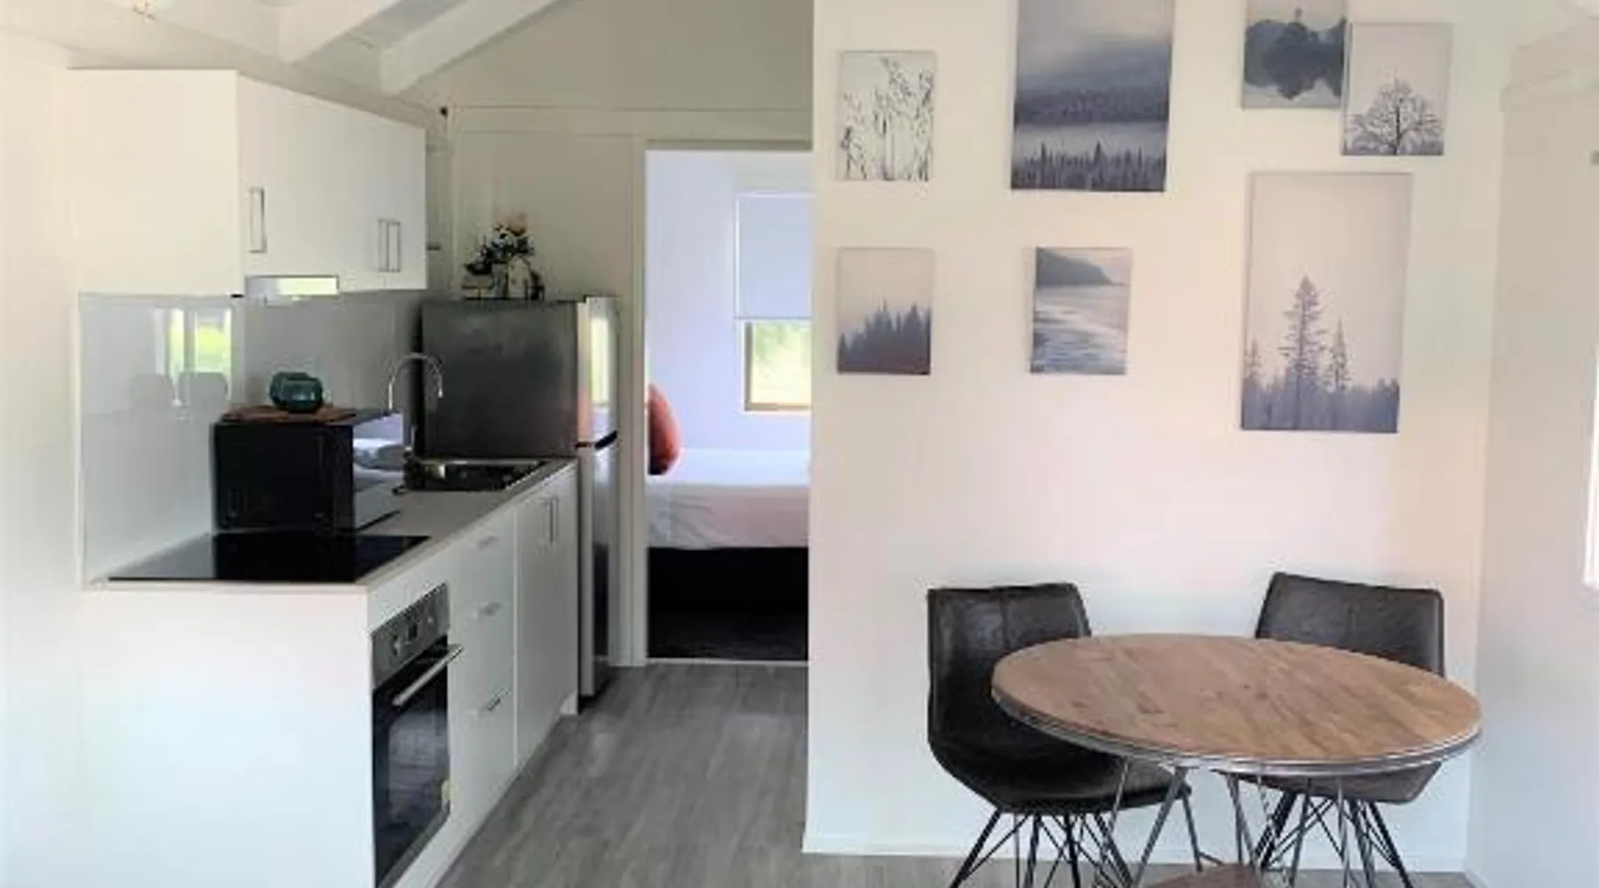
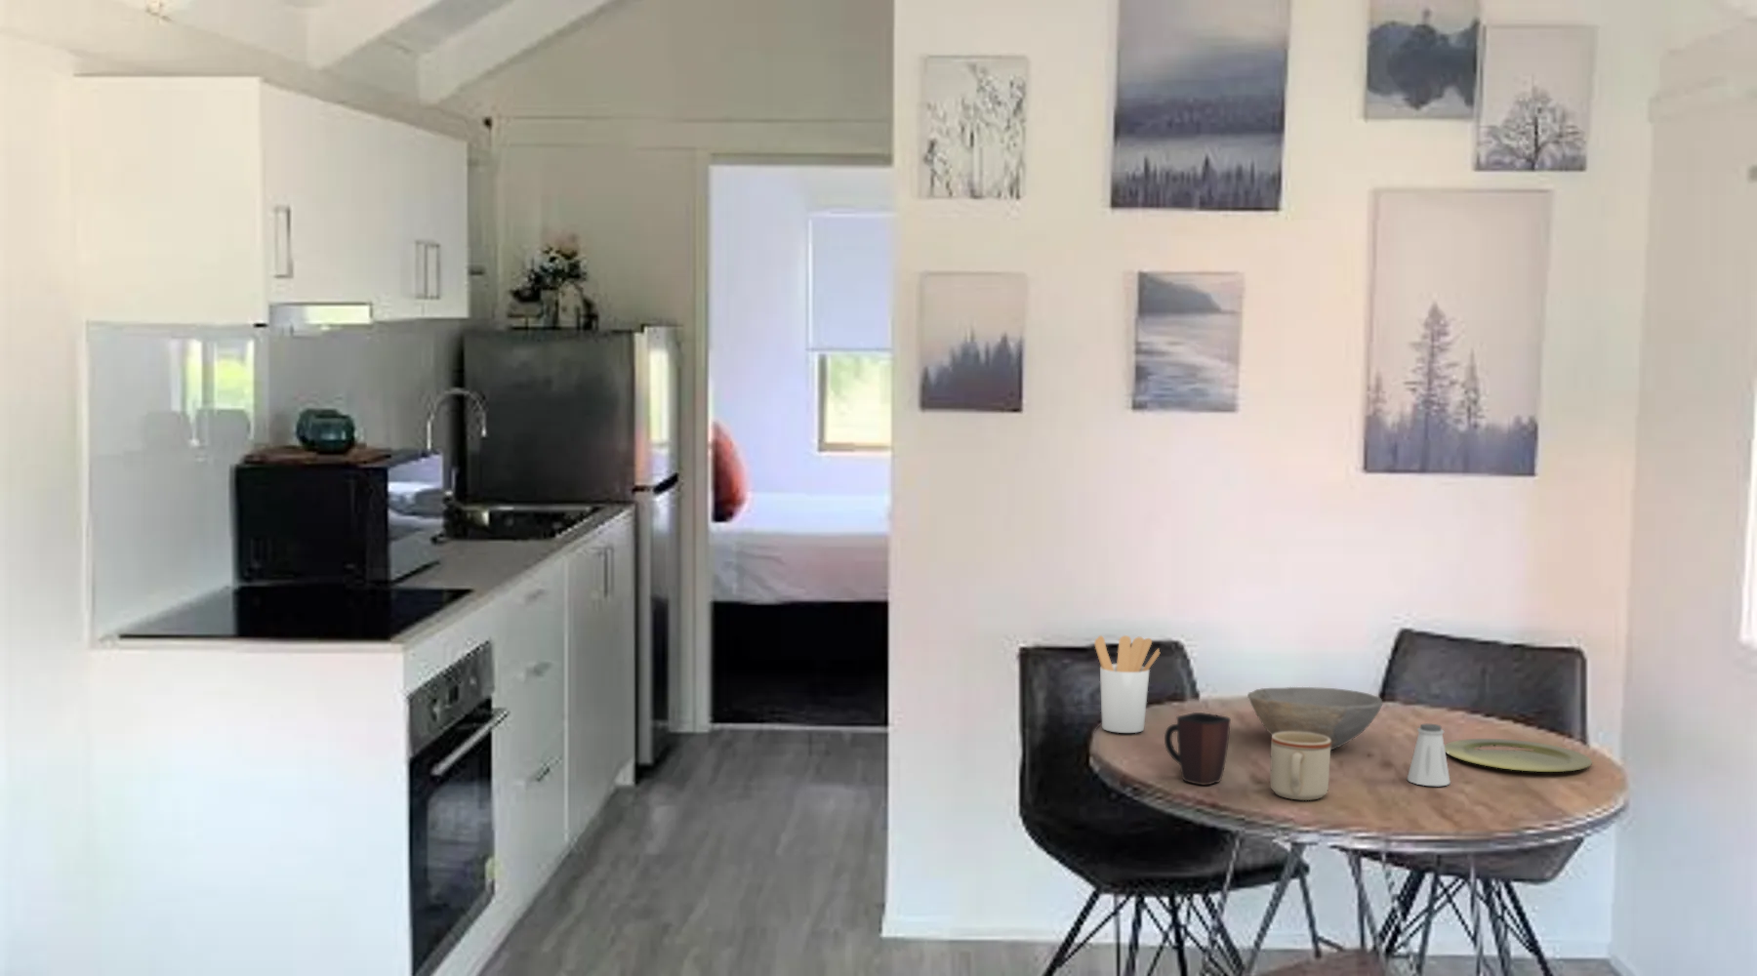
+ bowl (1312, 719)
+ saltshaker (1429, 754)
+ mug (1298, 767)
+ mug (1193, 748)
+ plate (1515, 755)
+ utensil holder (1126, 682)
